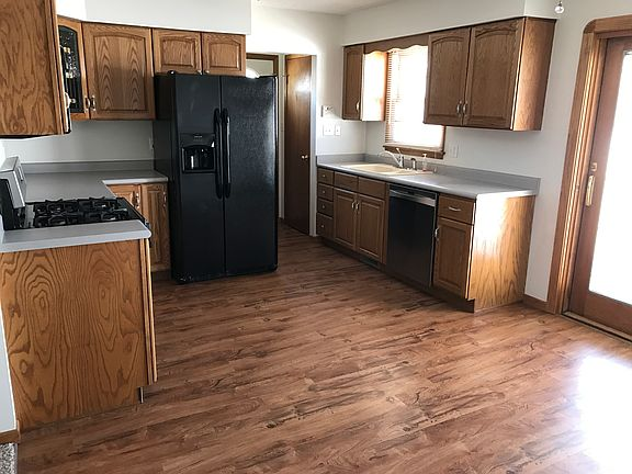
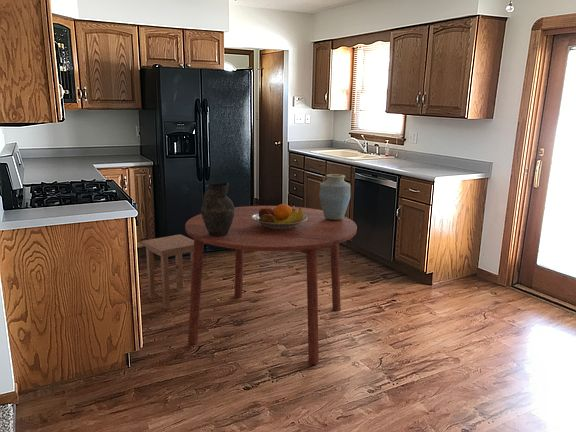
+ fruit bowl (279, 214)
+ pitcher (216, 209)
+ stool (171, 269)
+ vase (334, 197)
+ dining table (271, 250)
